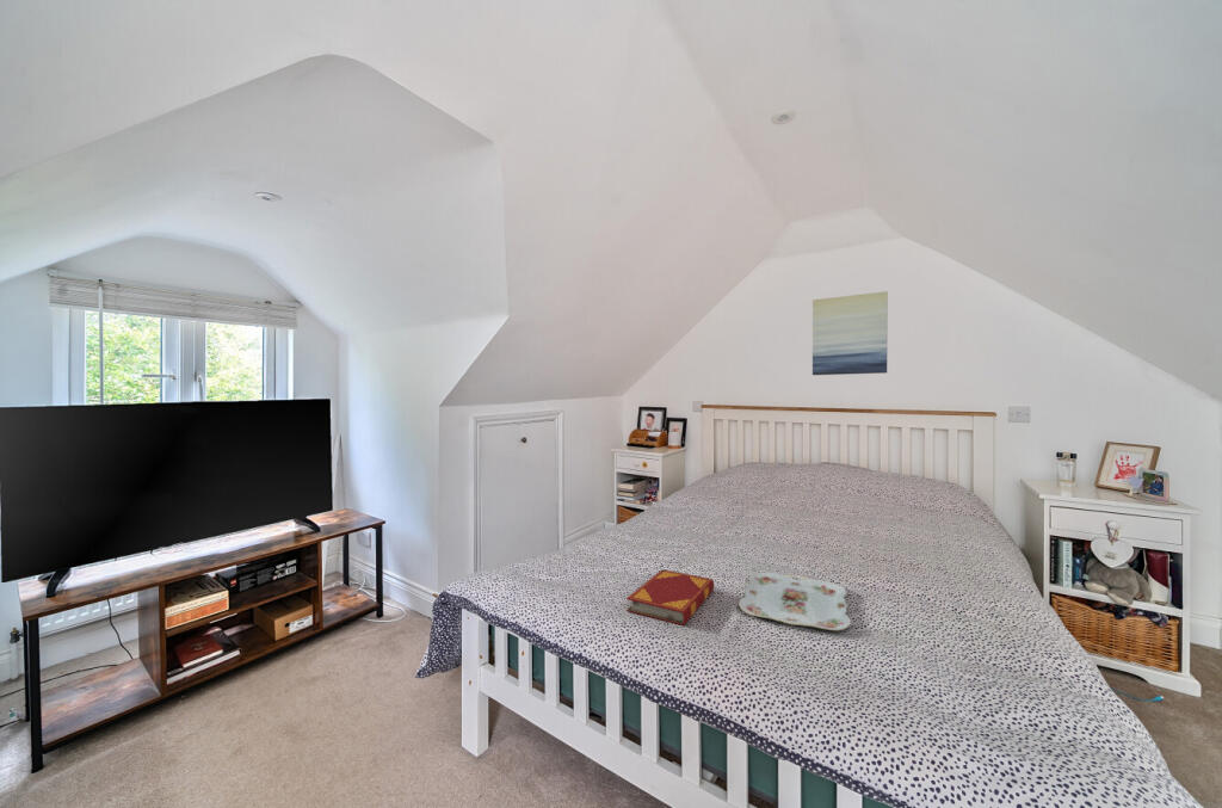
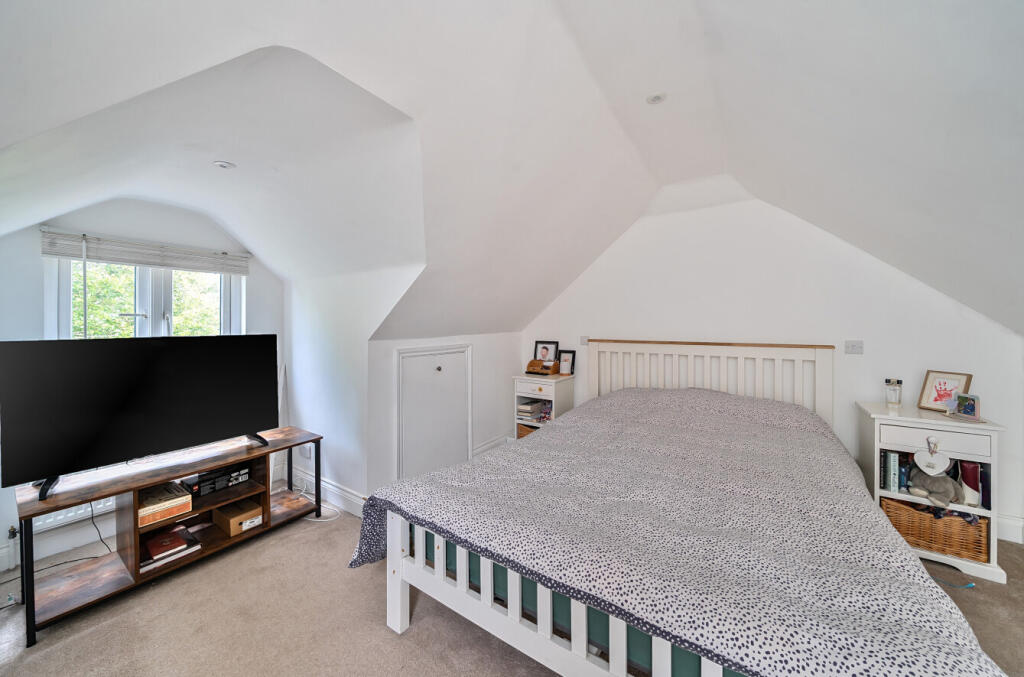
- serving tray (794, 598)
- wall art (848, 334)
- hardback book (672, 593)
